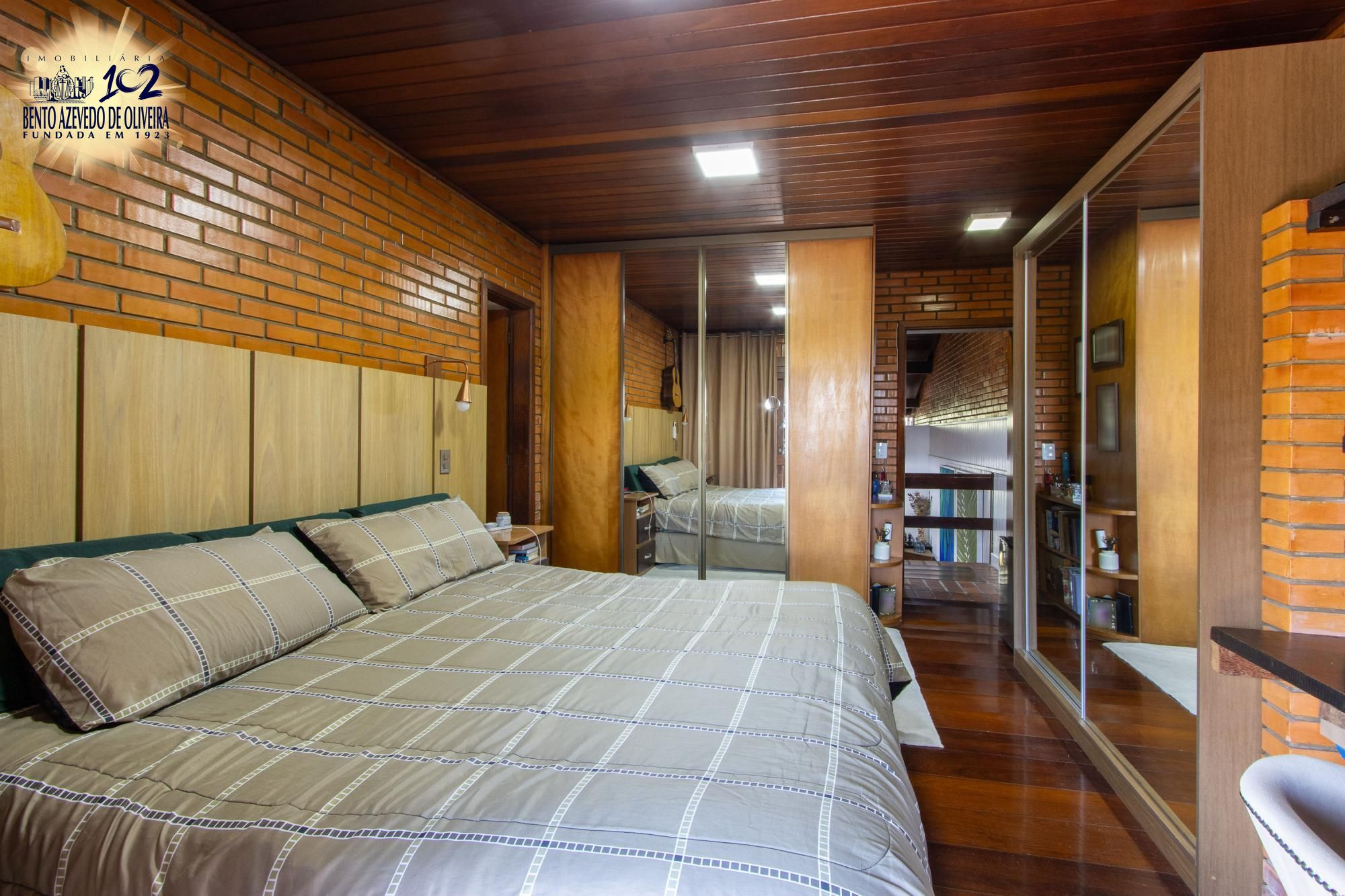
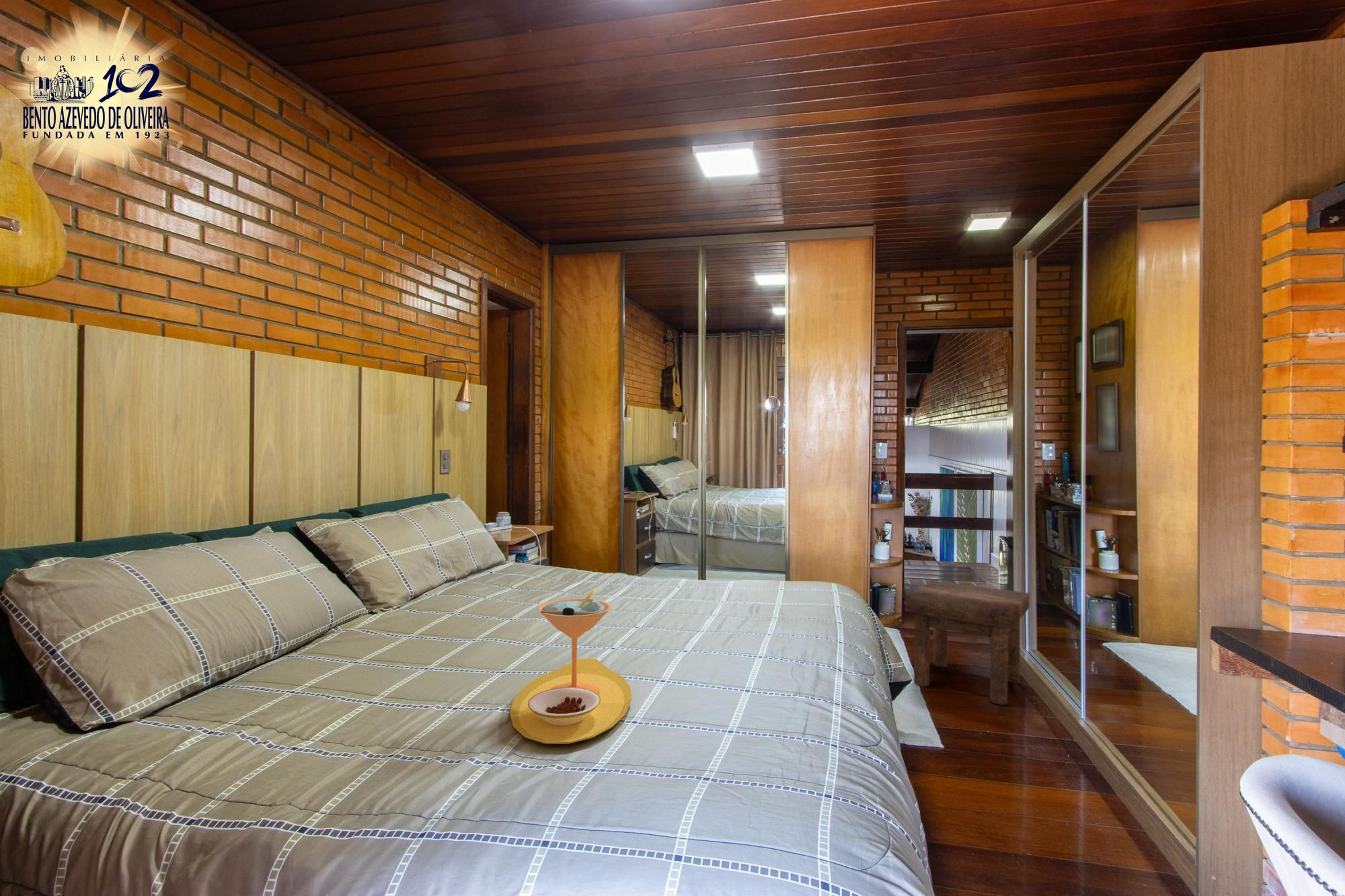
+ stool (968, 633)
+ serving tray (575, 651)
